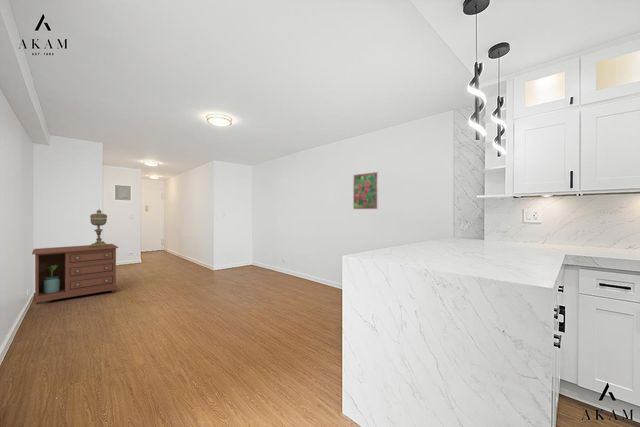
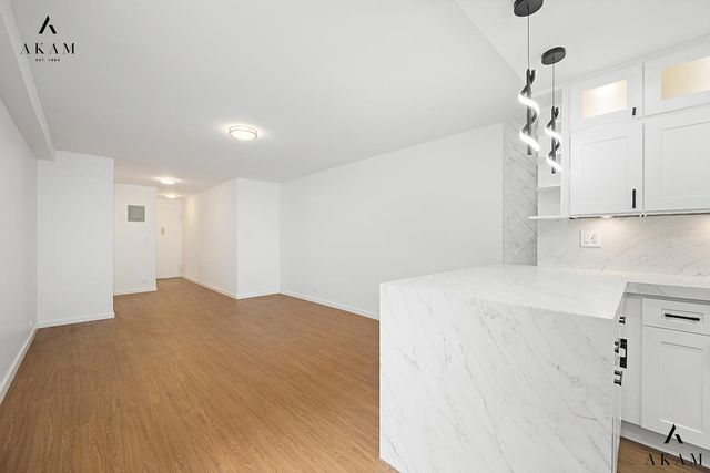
- decorative urn (99, 227)
- dresser (77, 271)
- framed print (365, 191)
